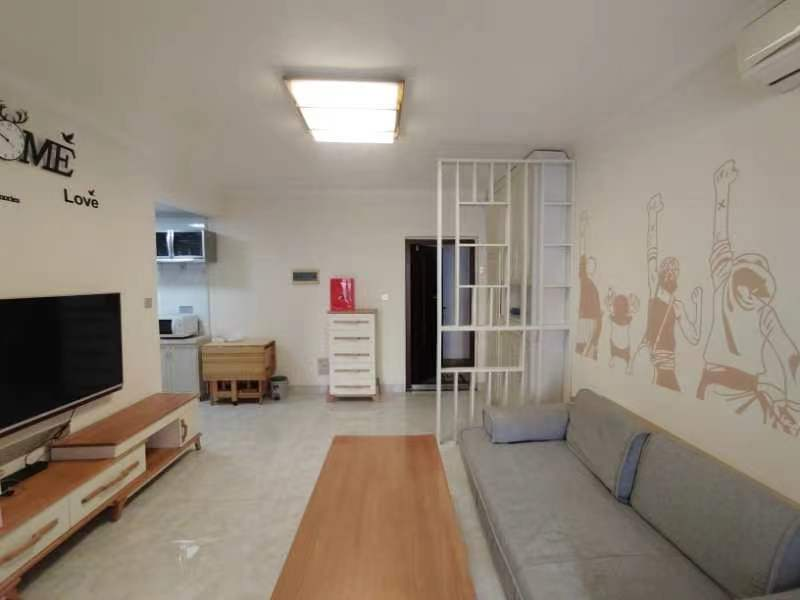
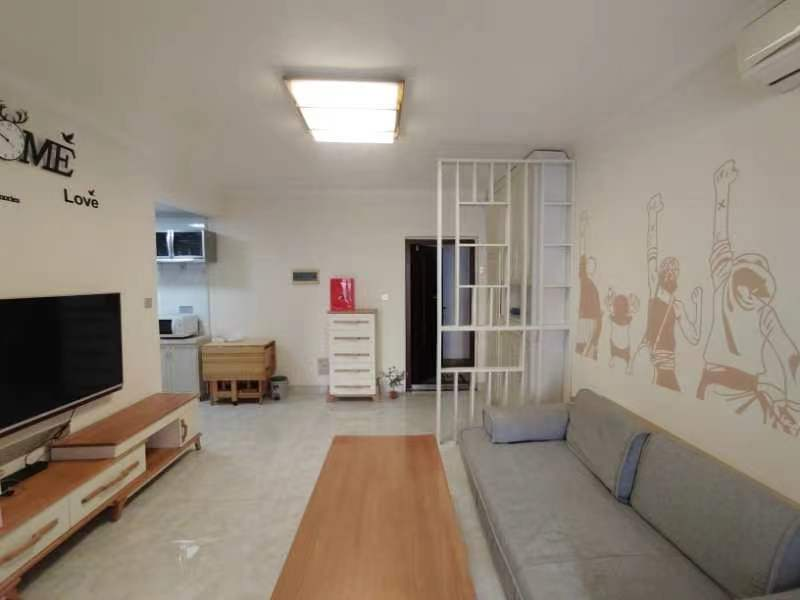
+ potted plant (393, 382)
